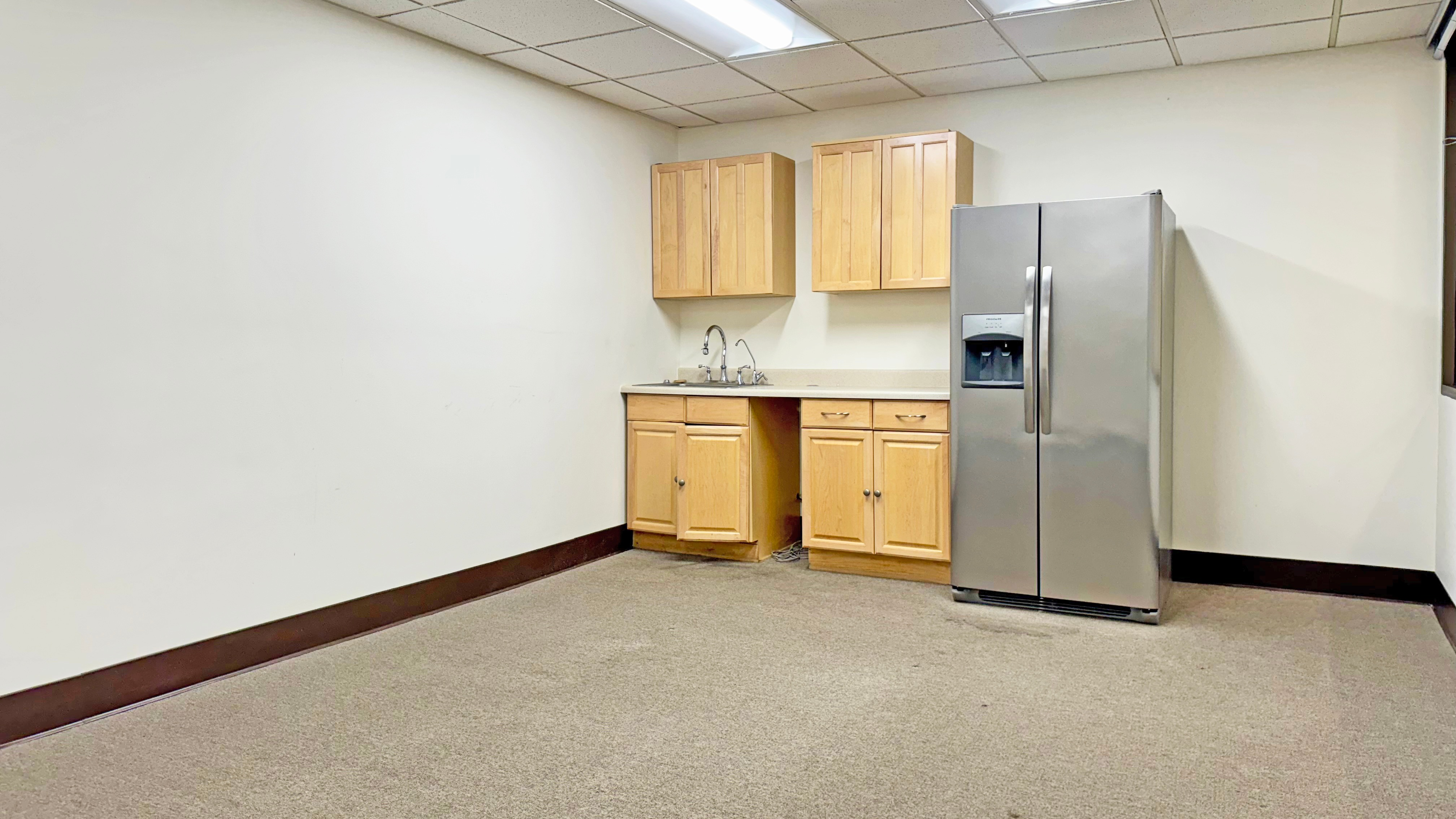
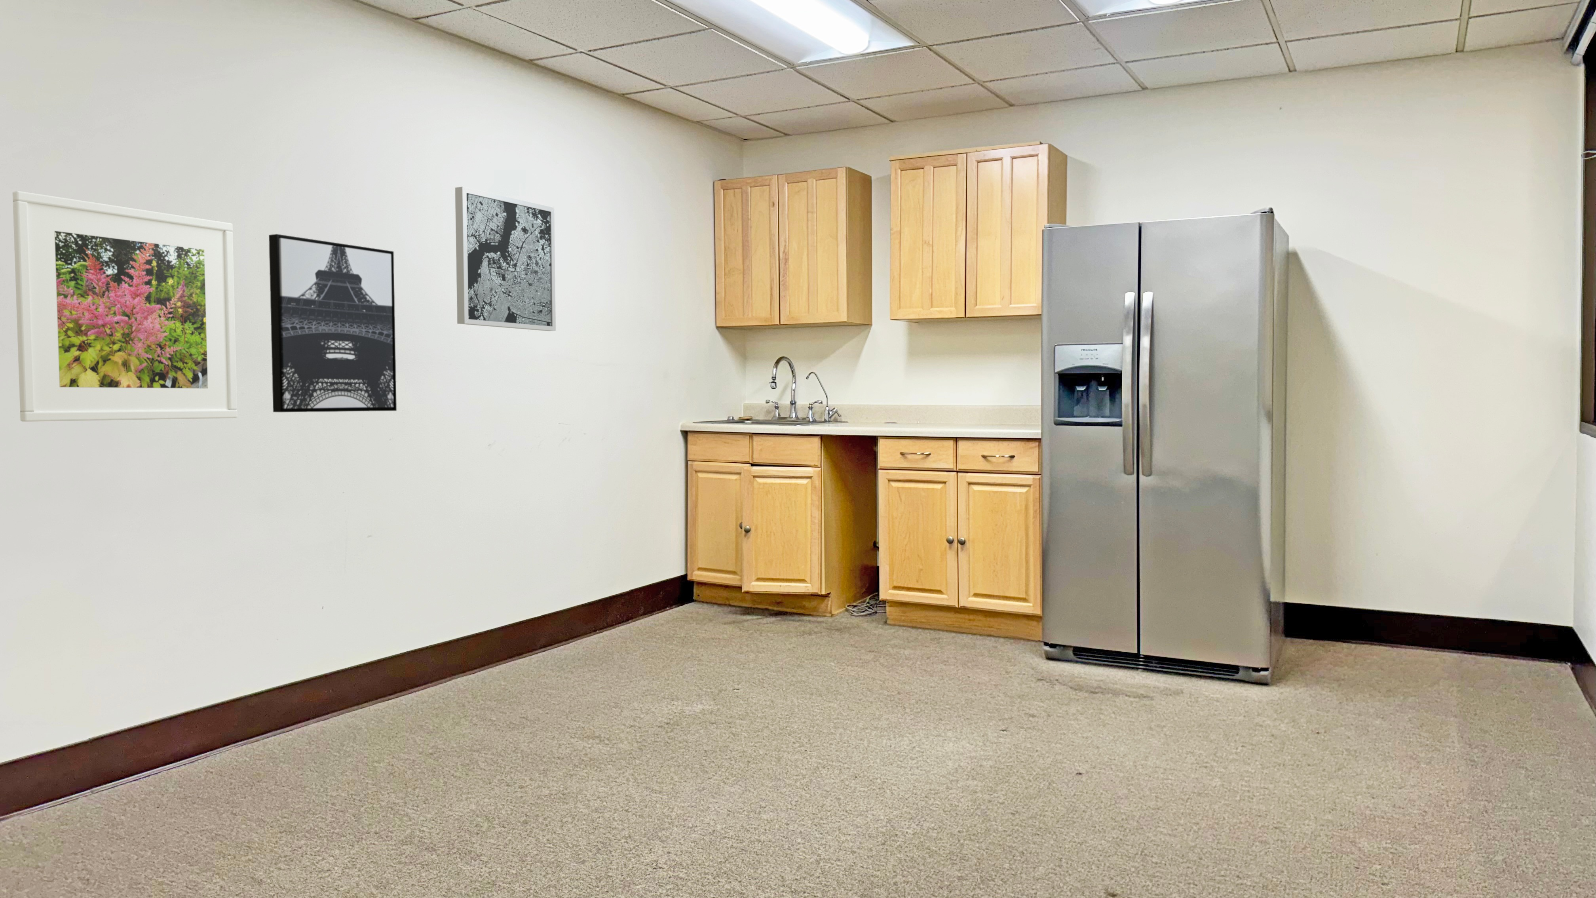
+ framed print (135, 315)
+ wall art (337, 328)
+ wall art (508, 263)
